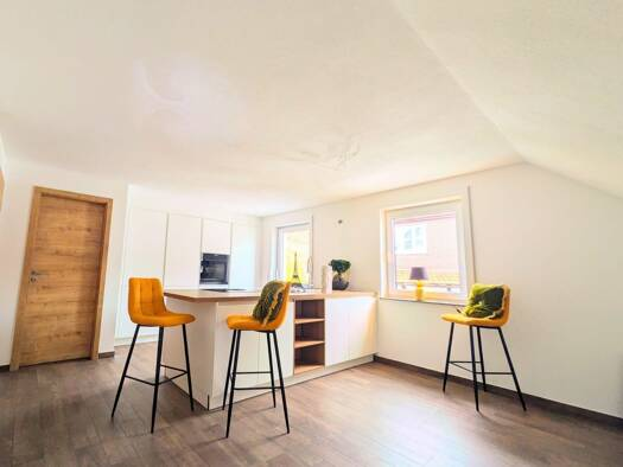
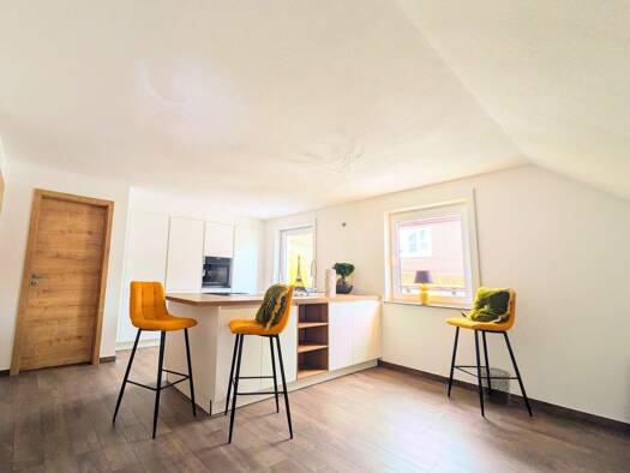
+ waste bin (494, 387)
